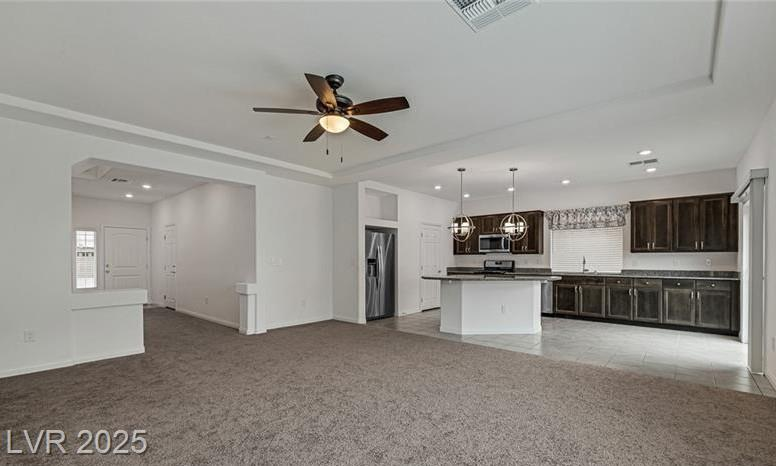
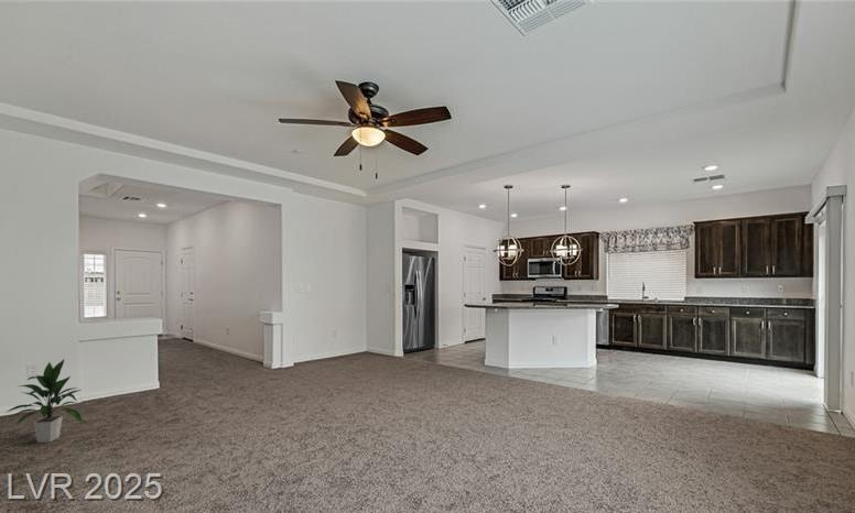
+ indoor plant (50, 401)
